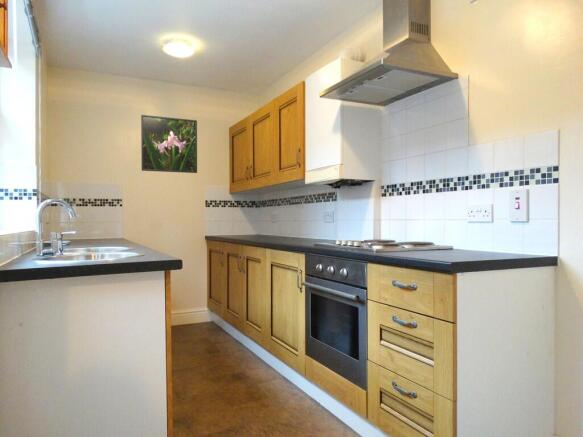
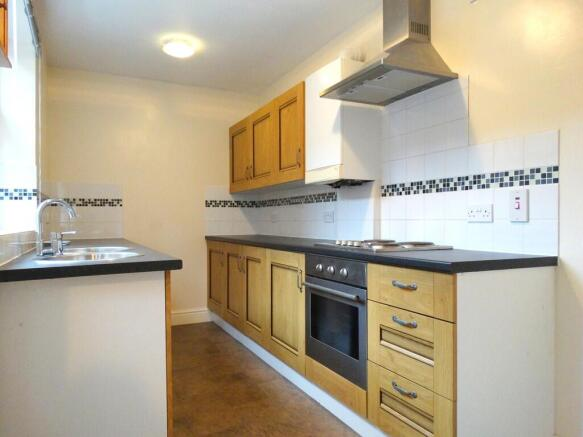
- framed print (170, 144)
